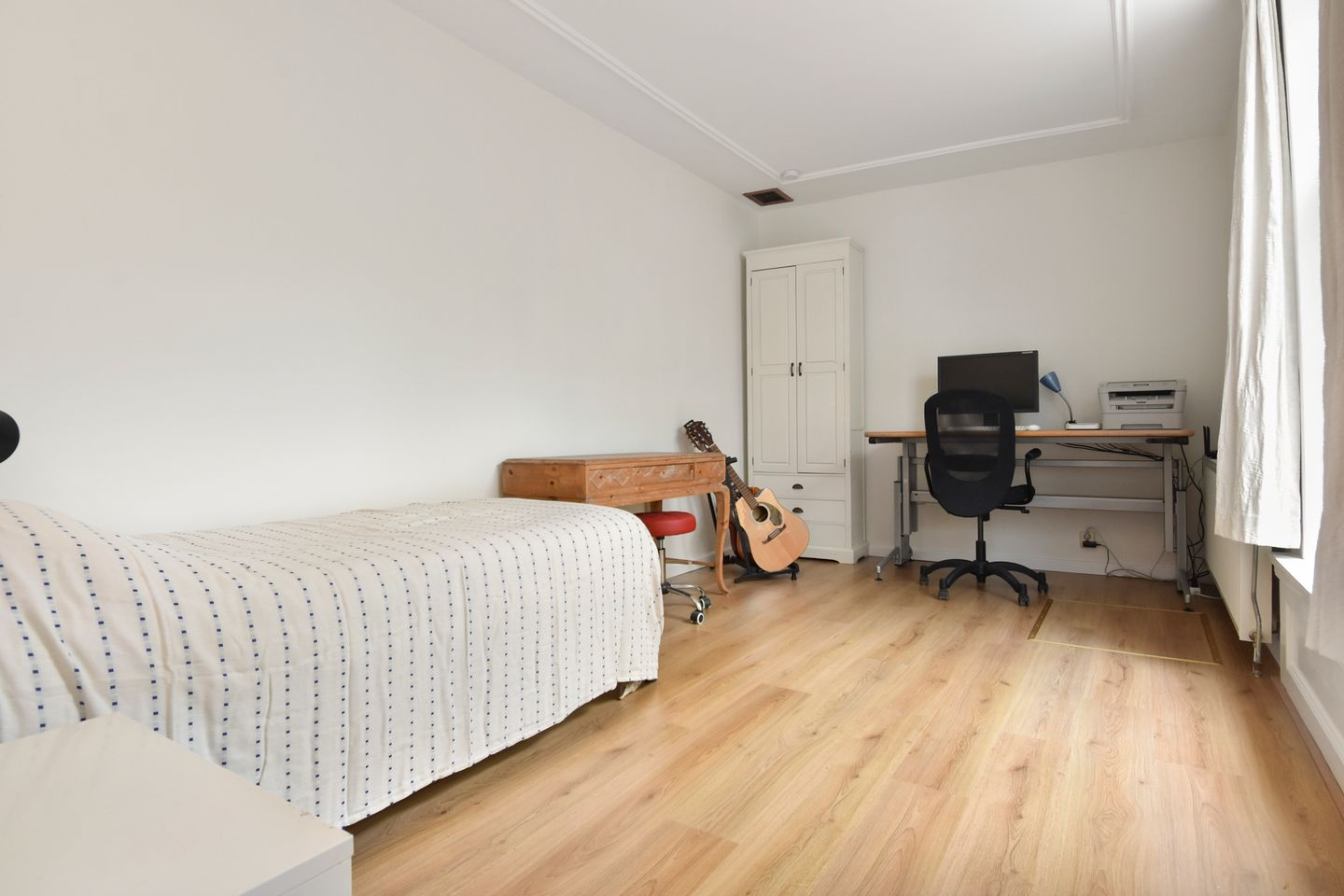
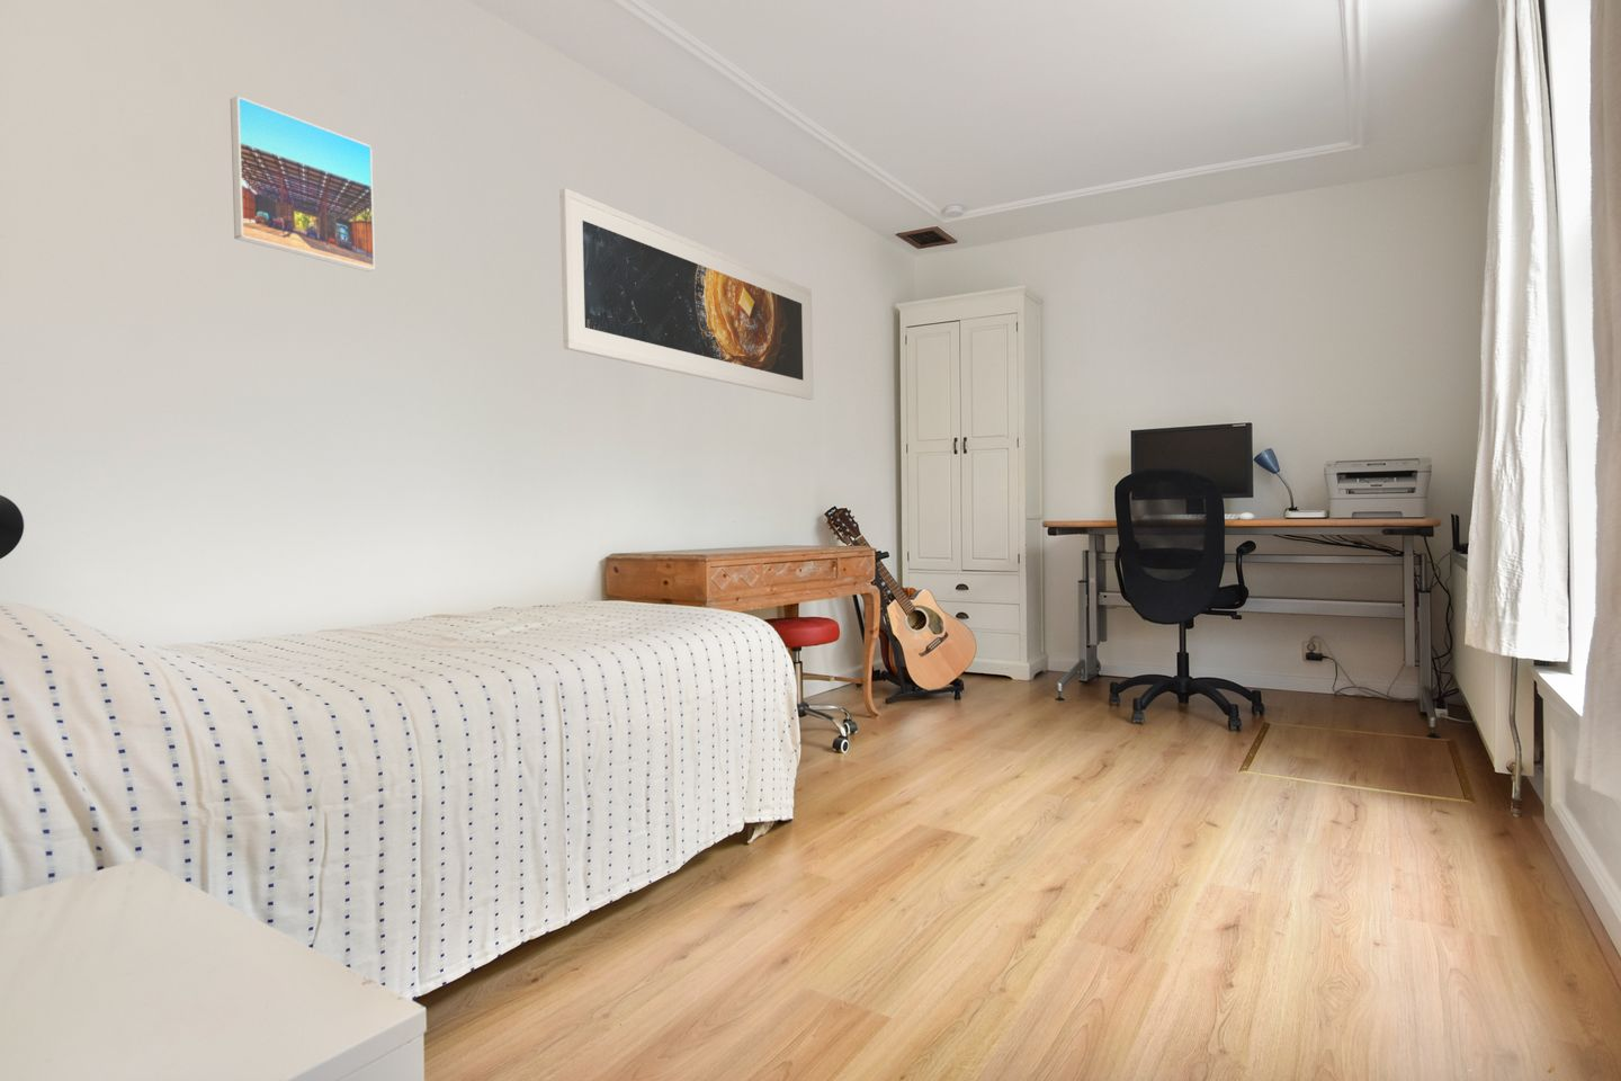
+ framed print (306, 189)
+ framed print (709, 312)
